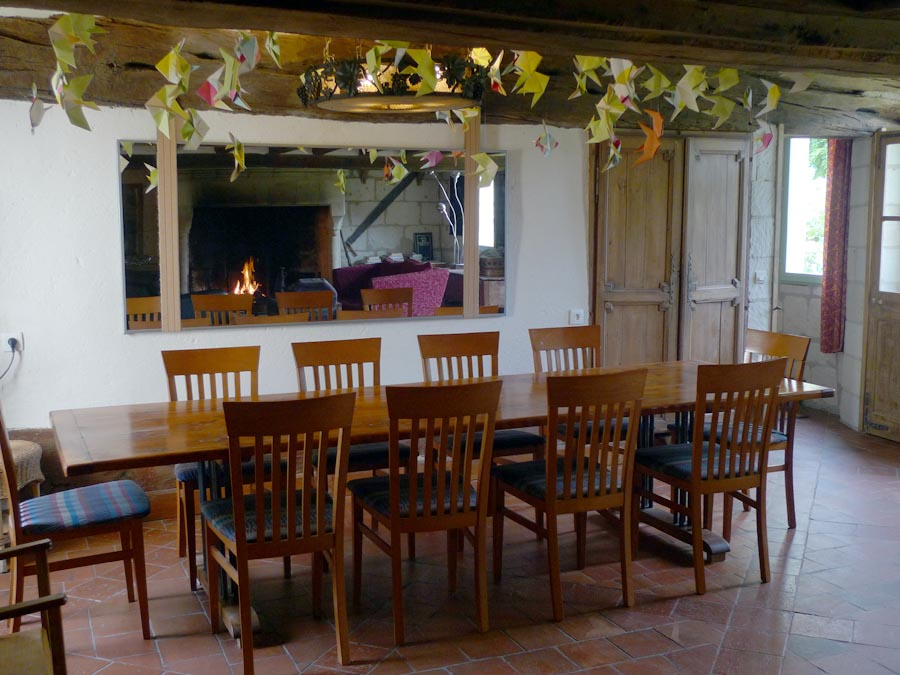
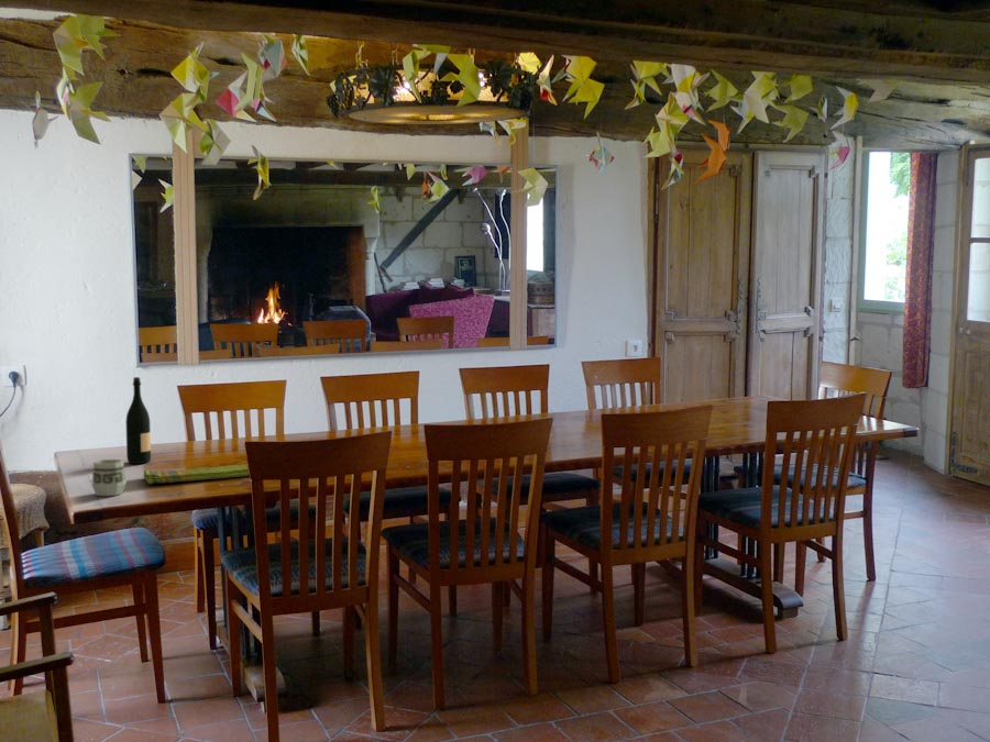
+ wine bottle (138, 419)
+ cup (109, 477)
+ dish towel (201, 470)
